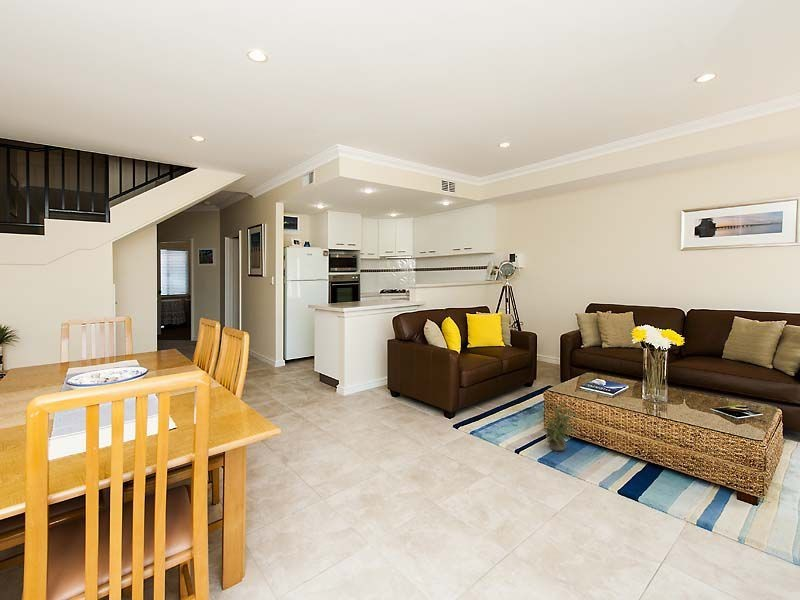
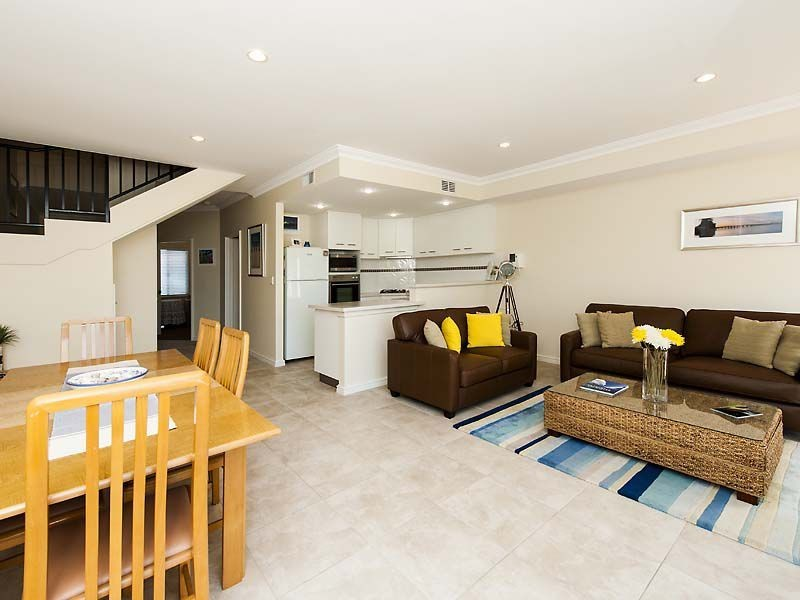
- potted plant (561, 425)
